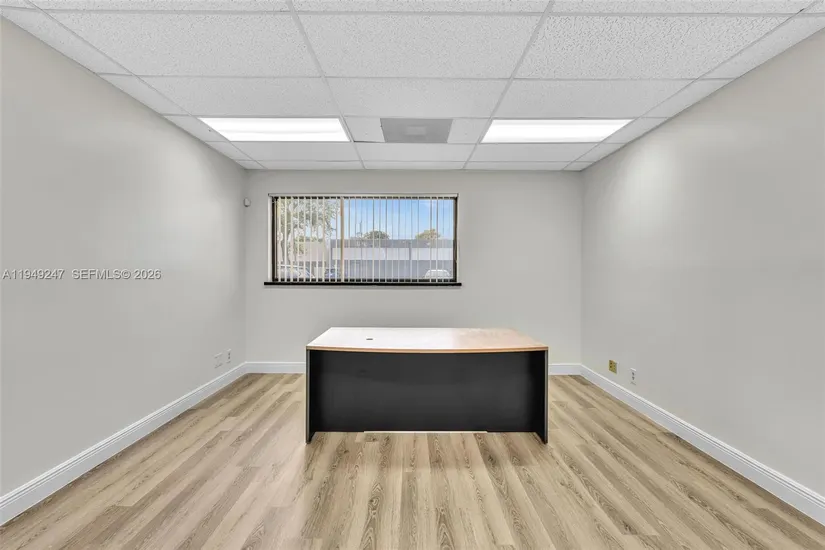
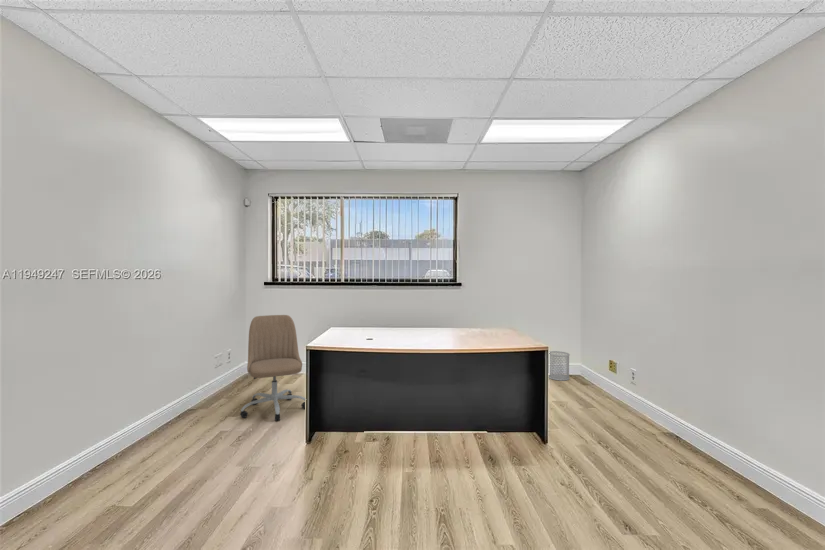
+ office chair (274, 364)
+ wastebasket (558, 365)
